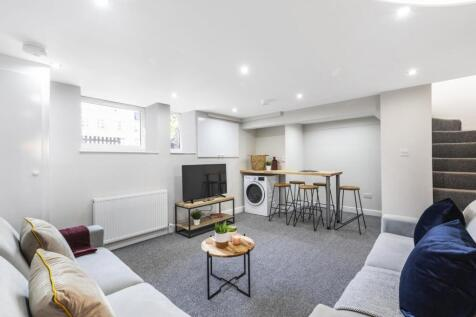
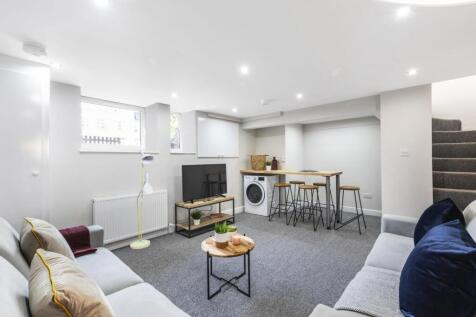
+ floor lamp (142, 195)
